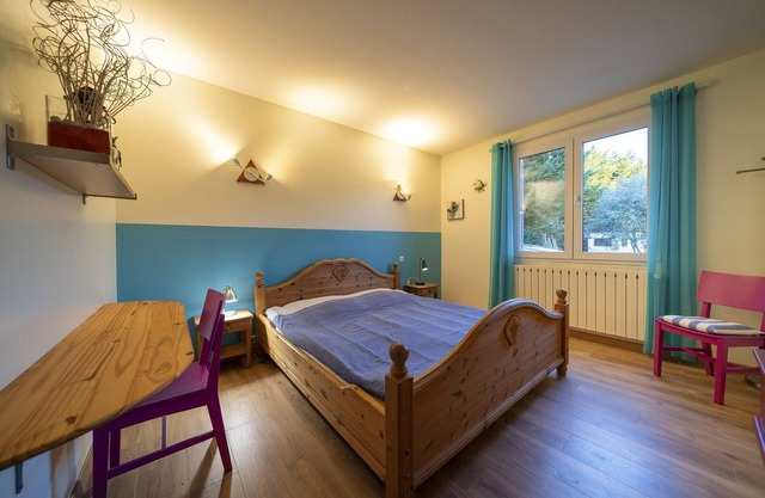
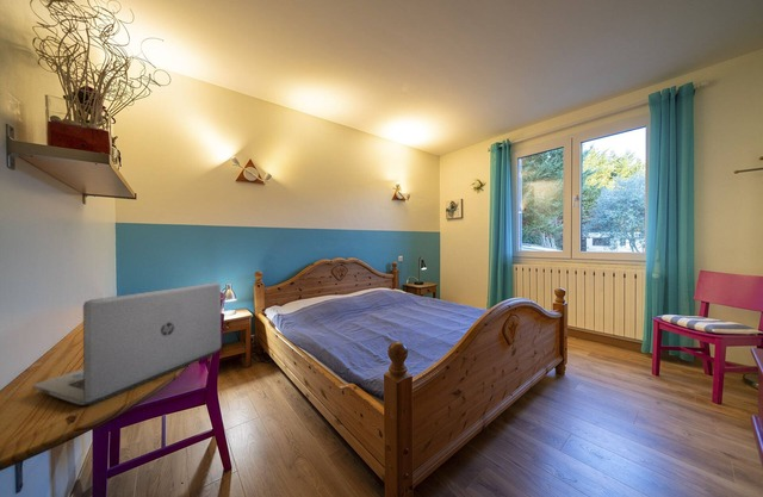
+ laptop (141, 328)
